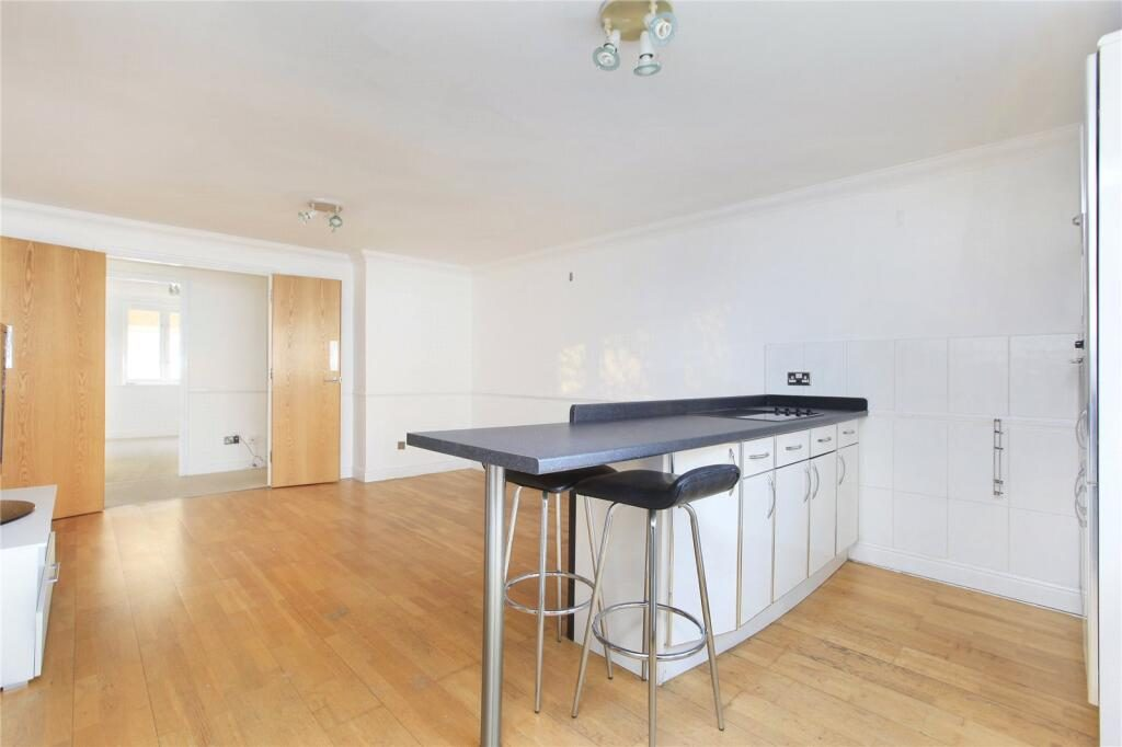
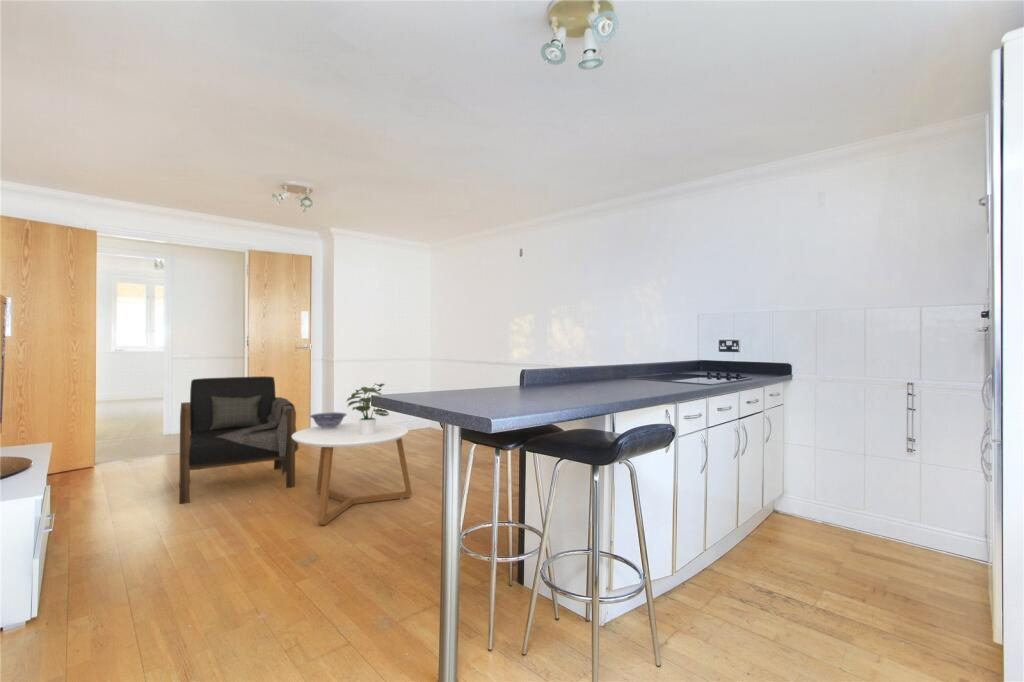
+ armchair (244, 431)
+ coffee table (331, 465)
+ potted plant (368, 408)
+ decorative bowl (328, 421)
